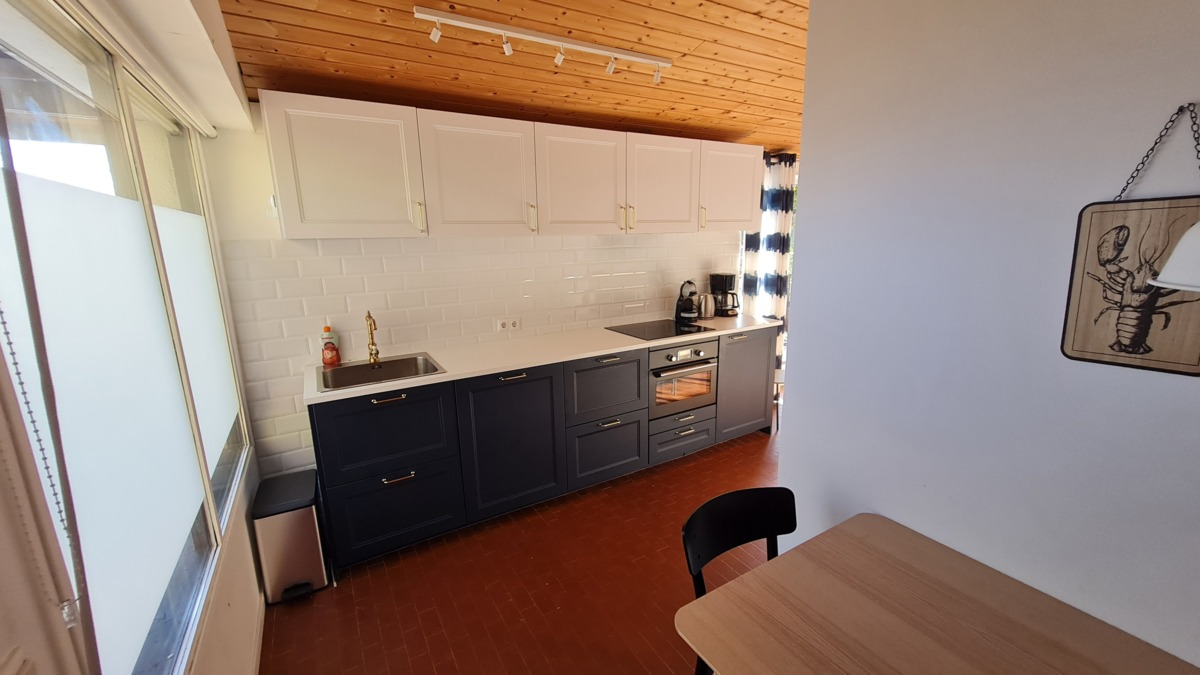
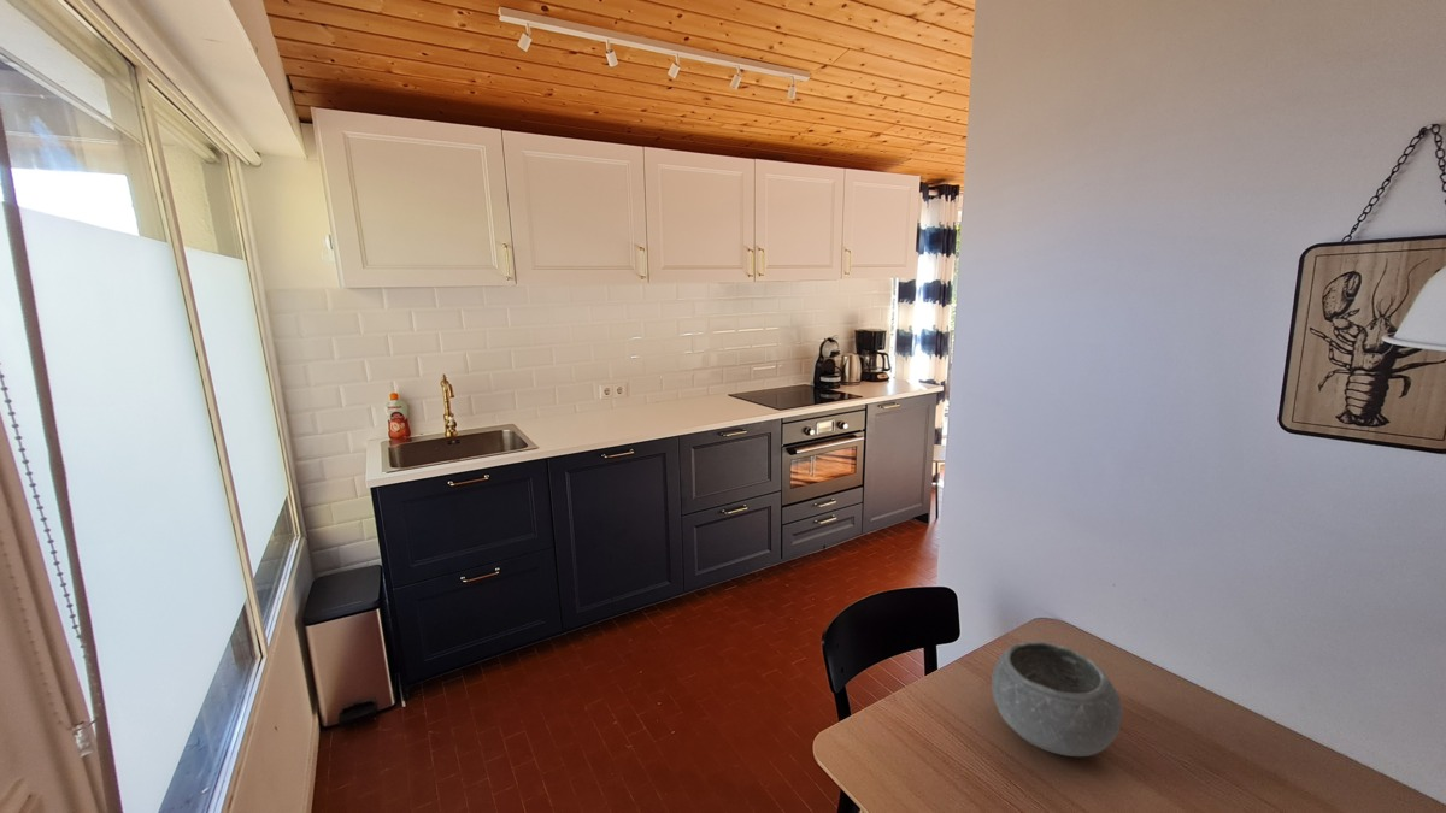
+ bowl (1052, 700)
